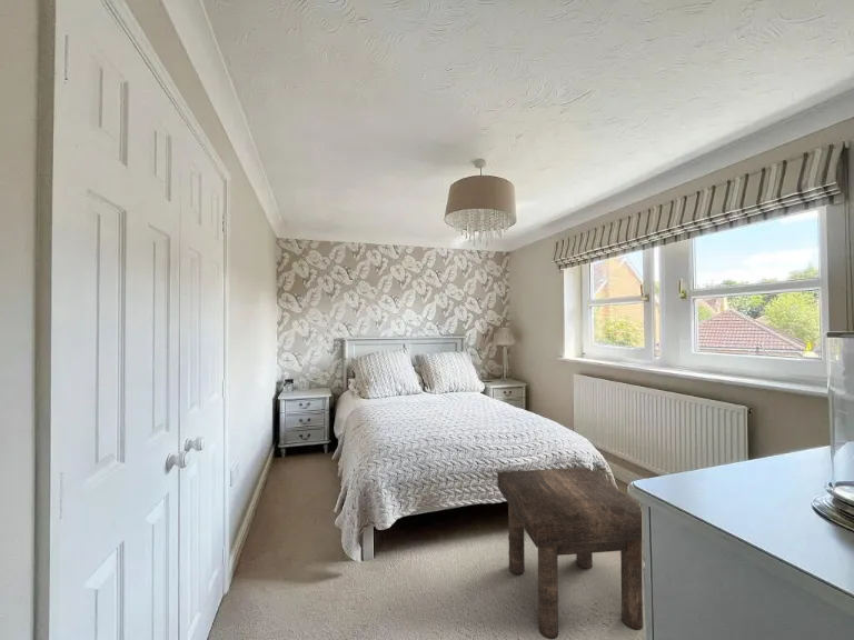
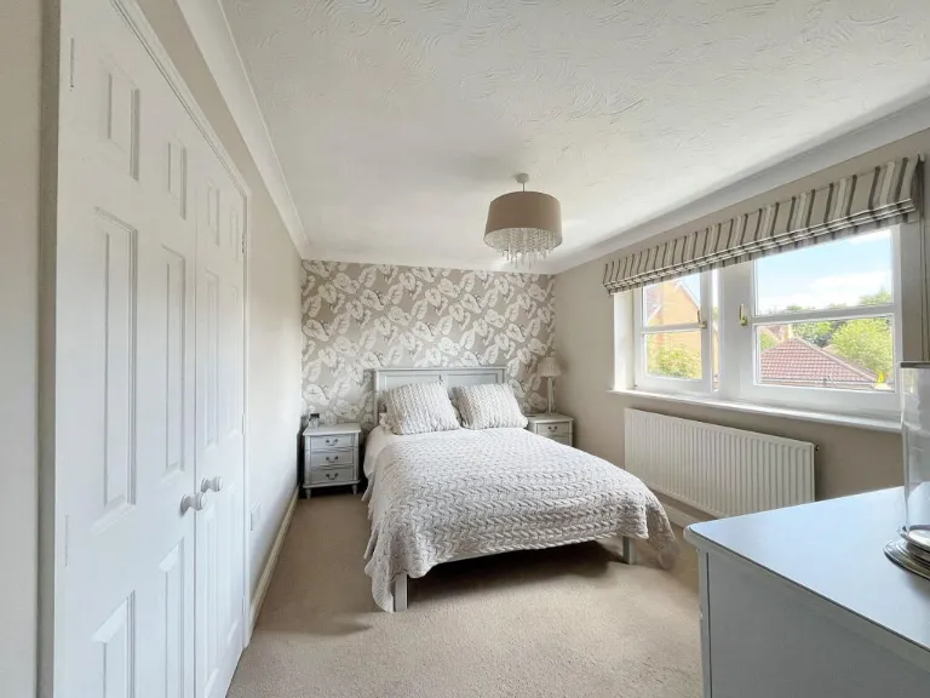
- stool (567, 542)
